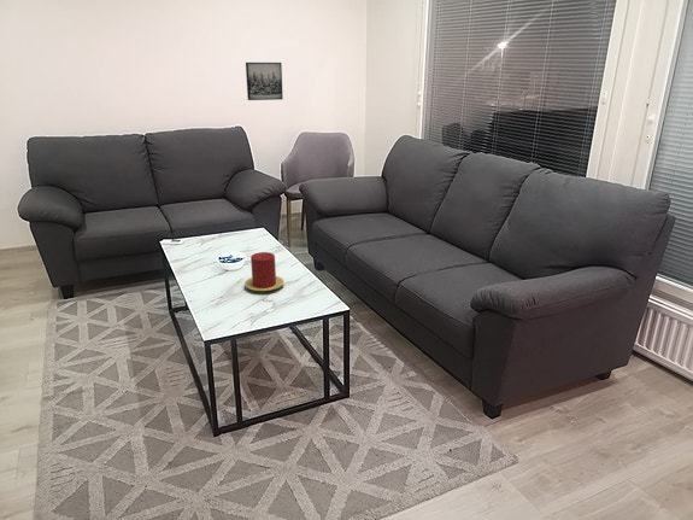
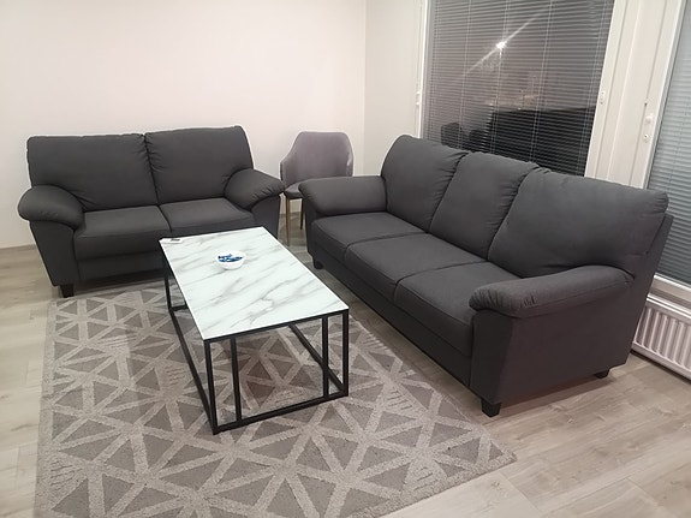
- candle (263, 270)
- wall art (264, 81)
